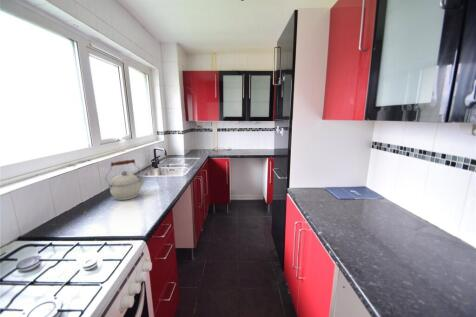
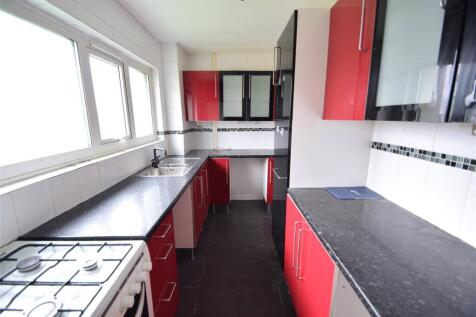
- kettle (127, 178)
